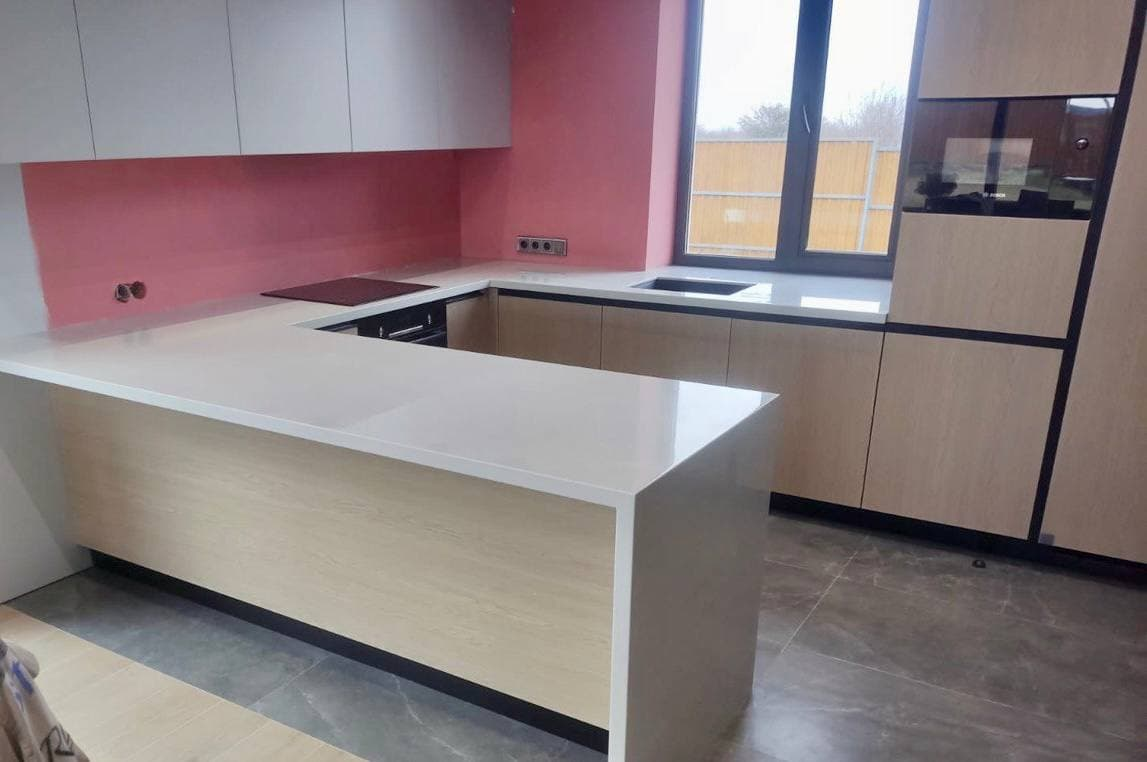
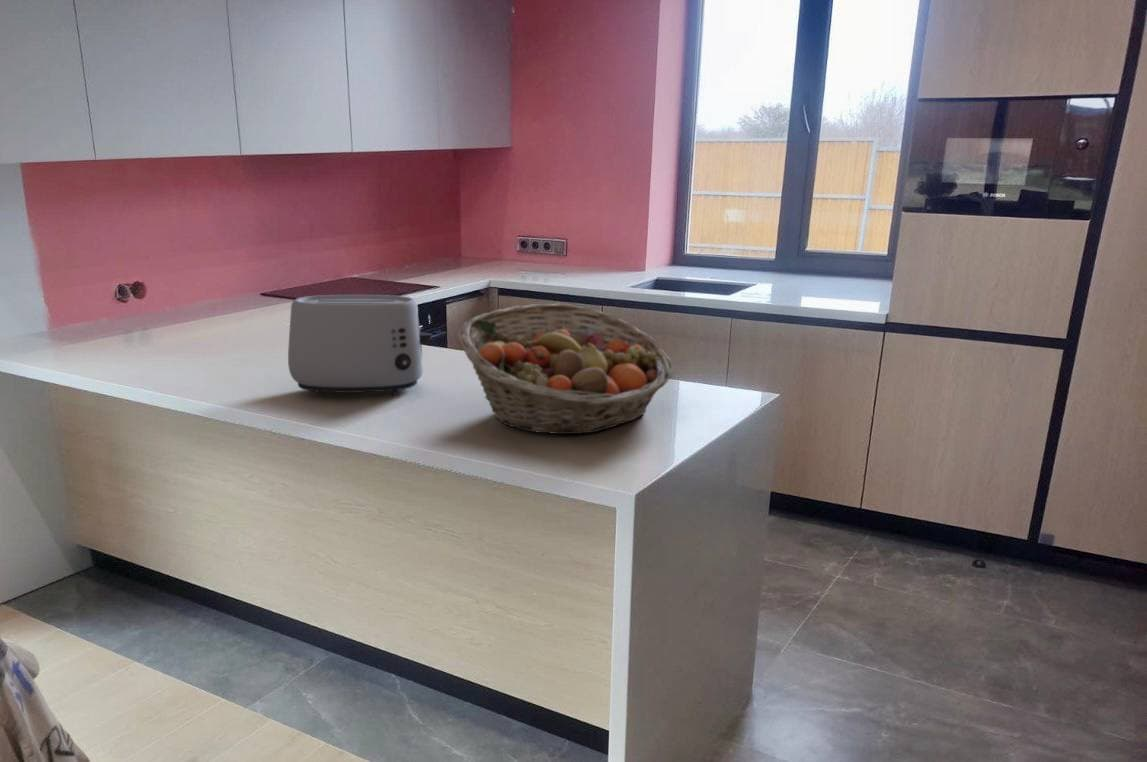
+ toaster (358, 345)
+ fruit basket (567, 365)
